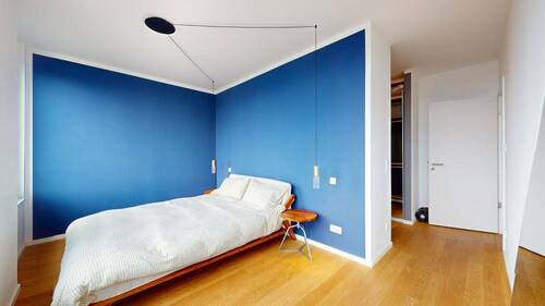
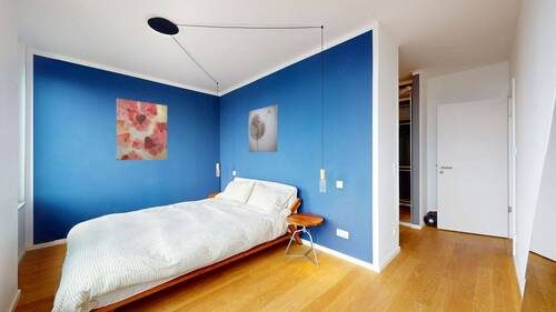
+ wall art (261, 130)
+ wall art (143, 131)
